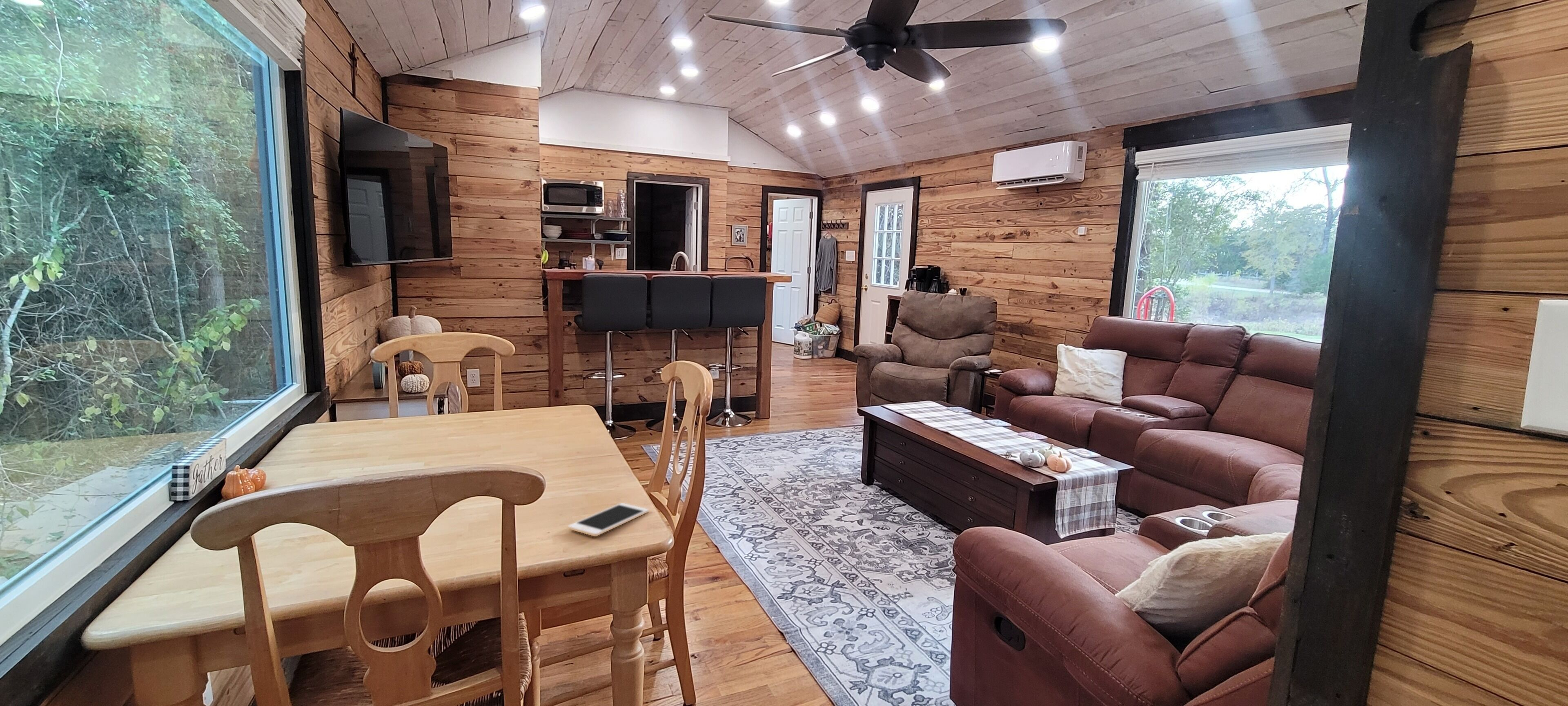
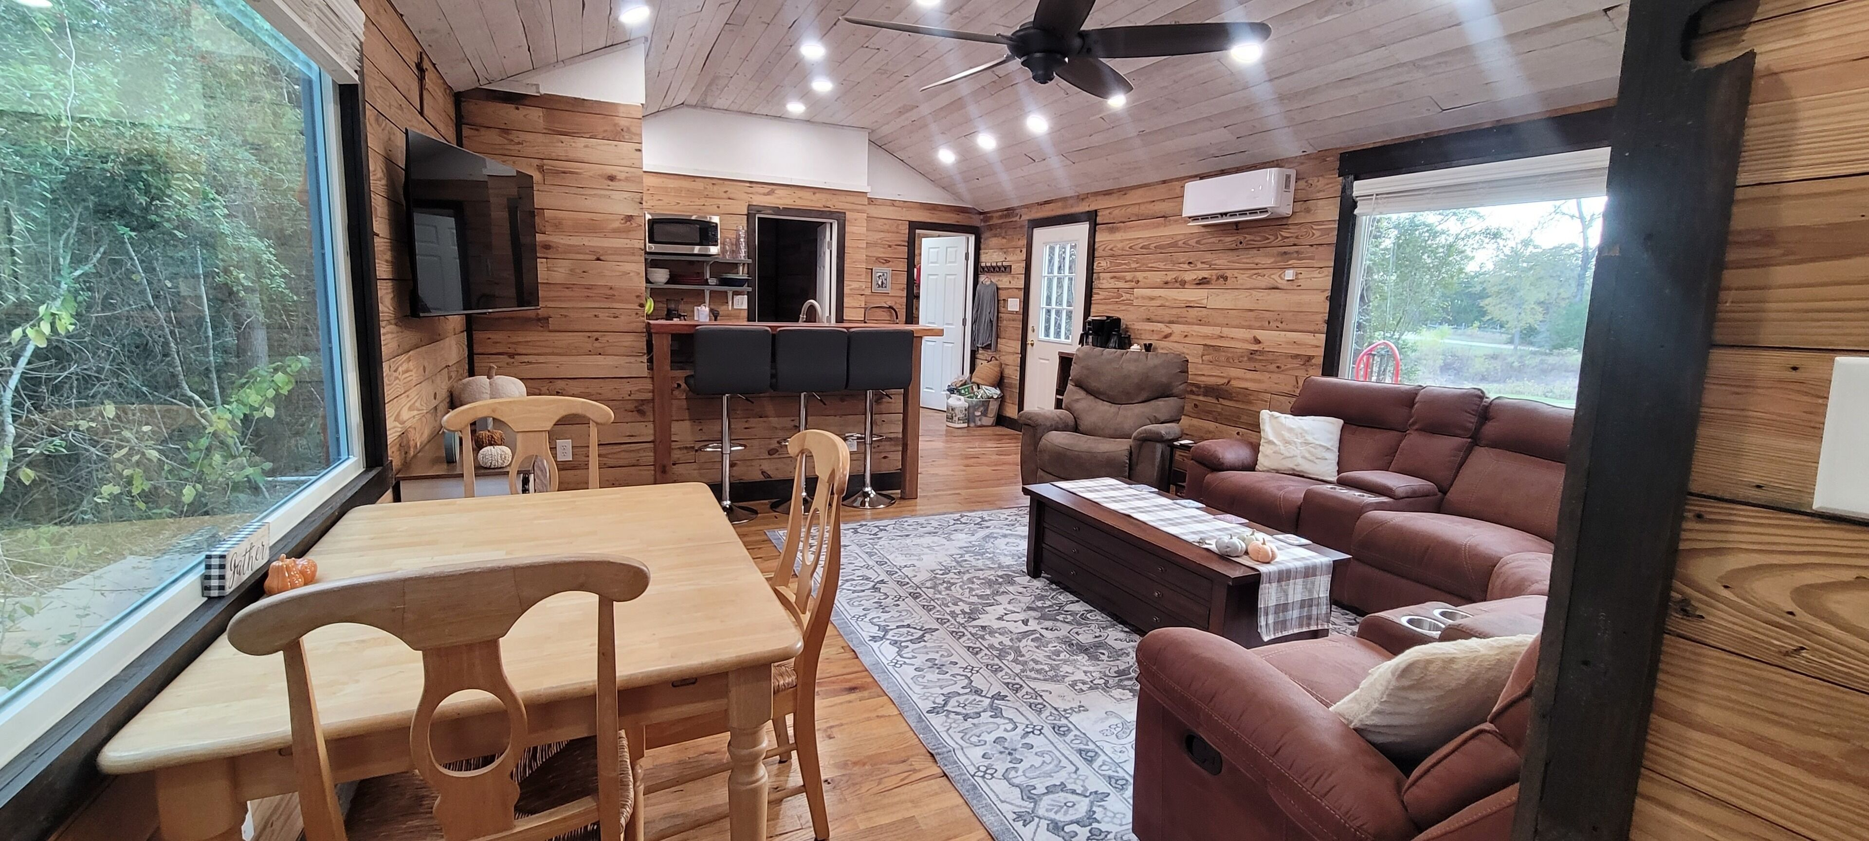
- cell phone (610, 519)
